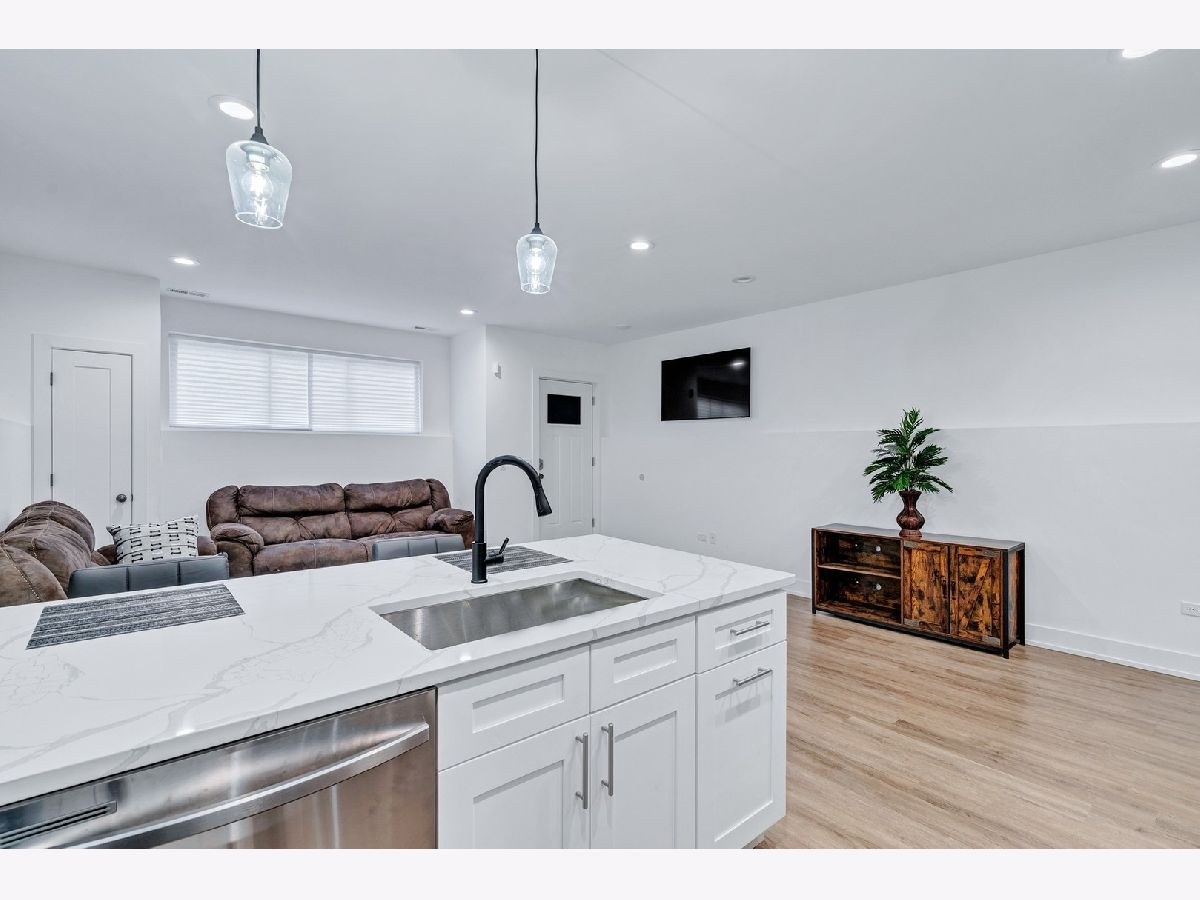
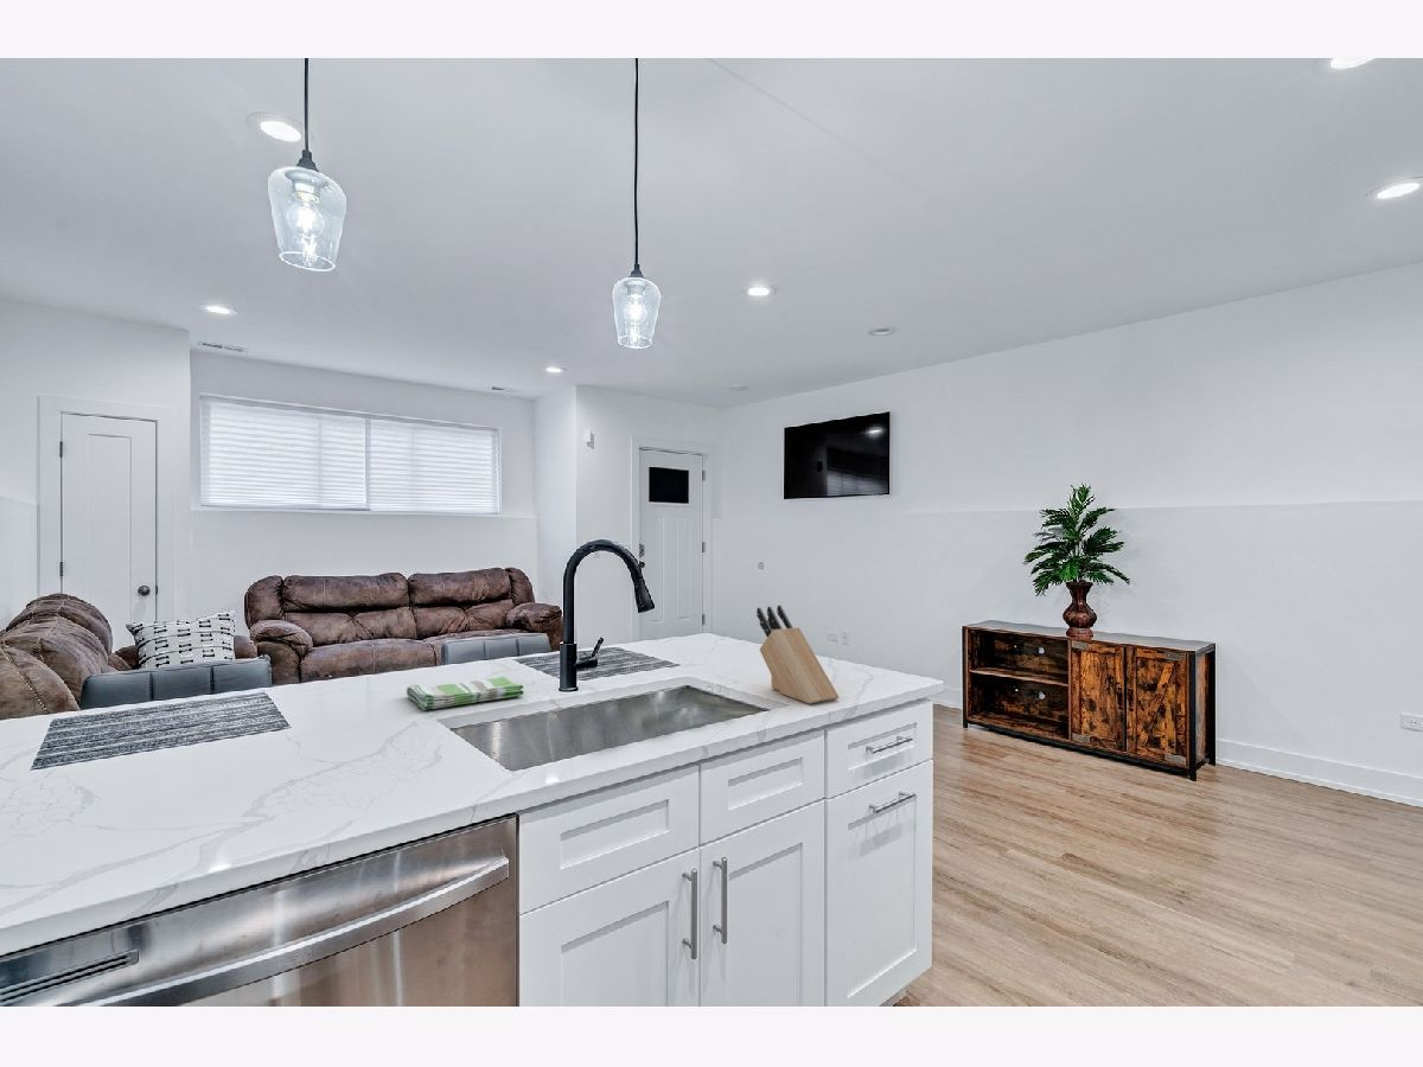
+ dish towel (465, 689)
+ knife block (792, 650)
